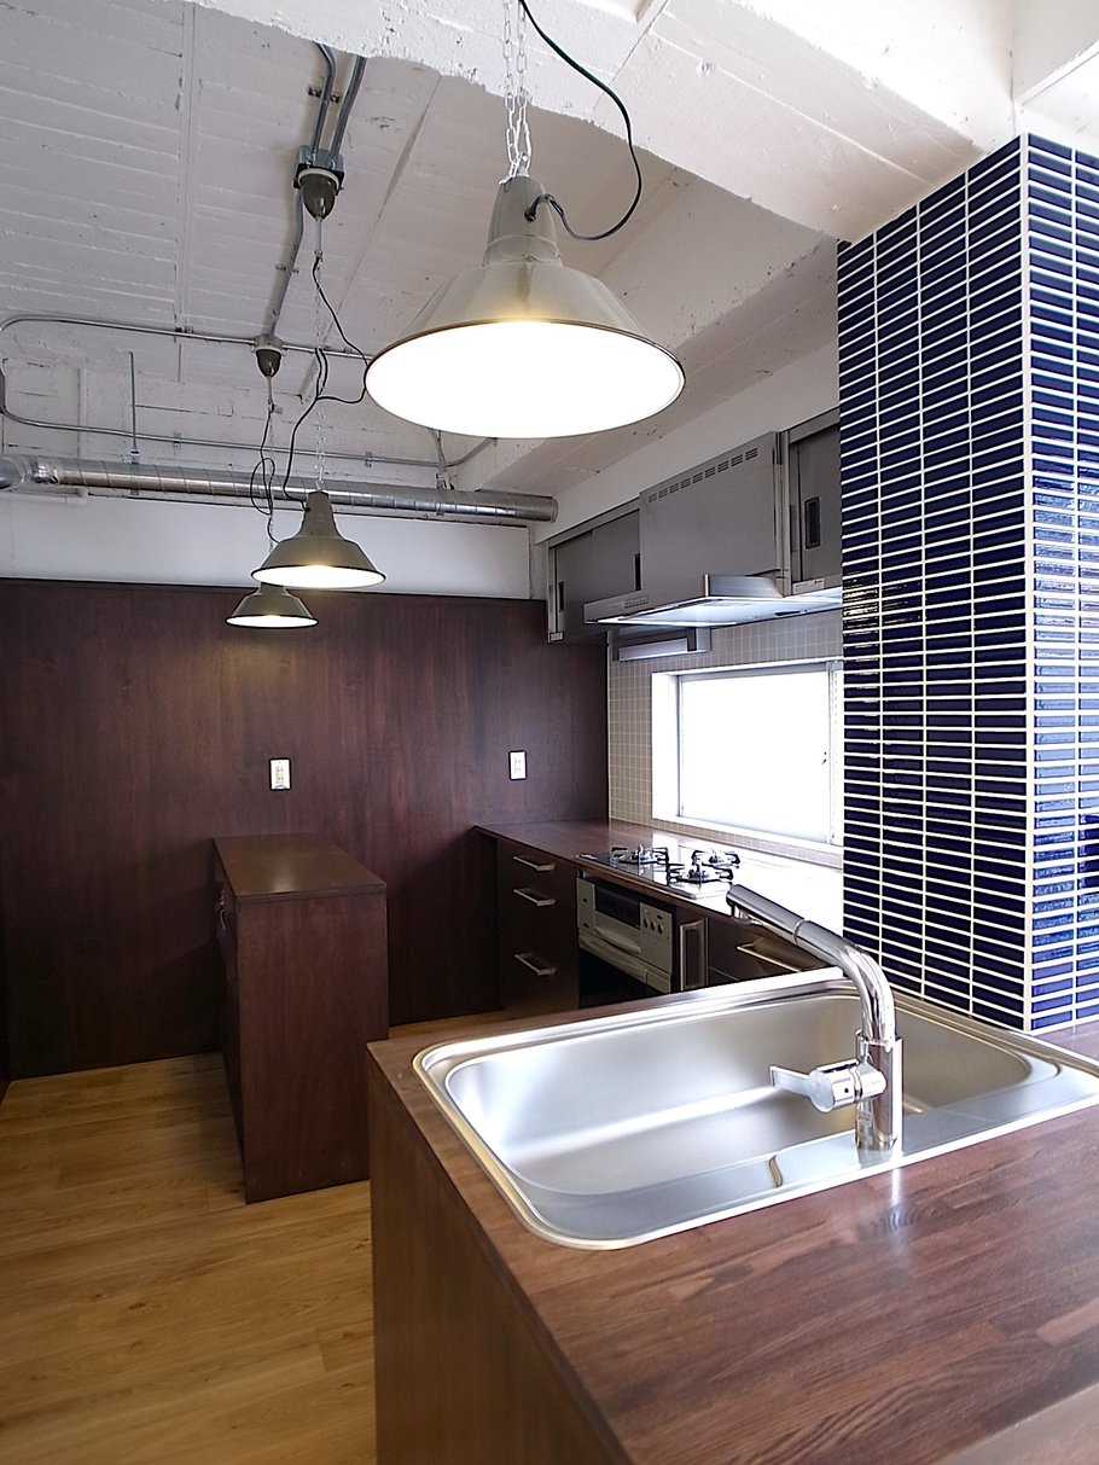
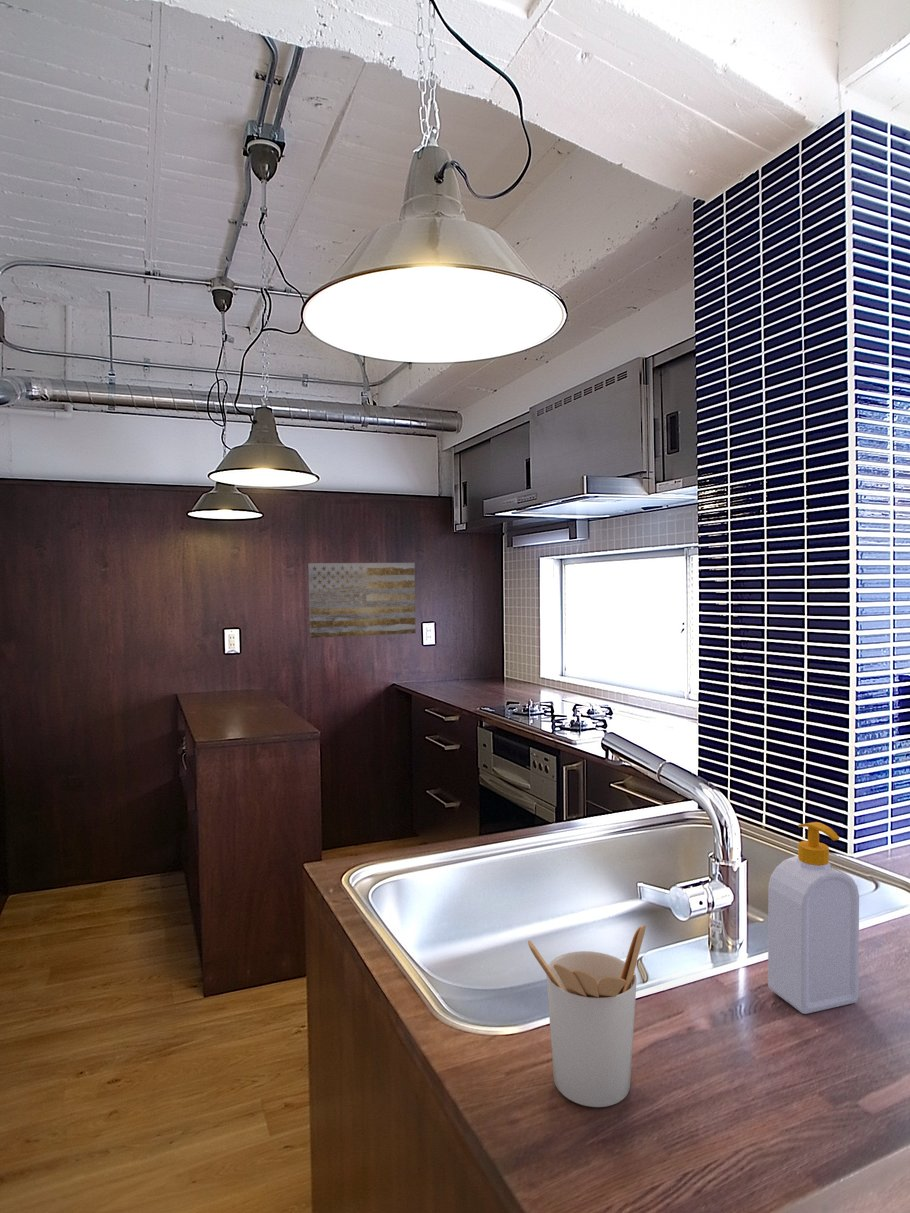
+ utensil holder (591, 1014)
+ soap bottle (815, 911)
+ wall art (363, 599)
